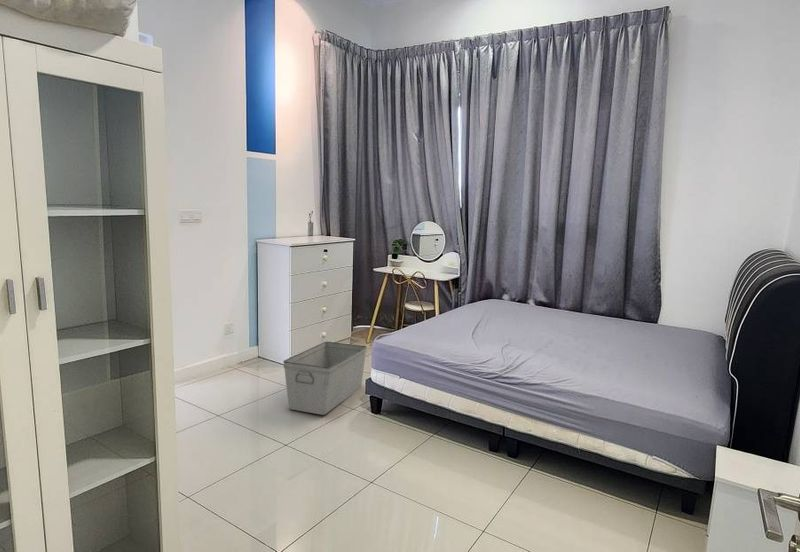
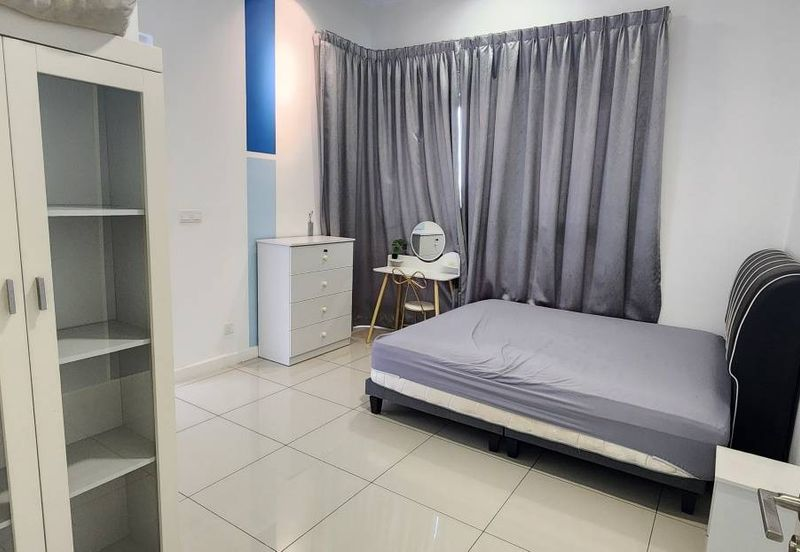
- storage bin (327, 375)
